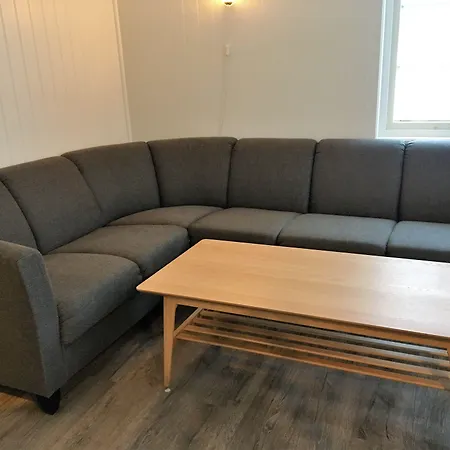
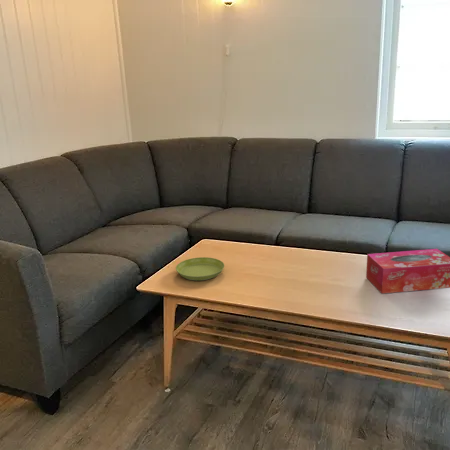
+ tissue box (410, 270)
+ saucer (200, 269)
